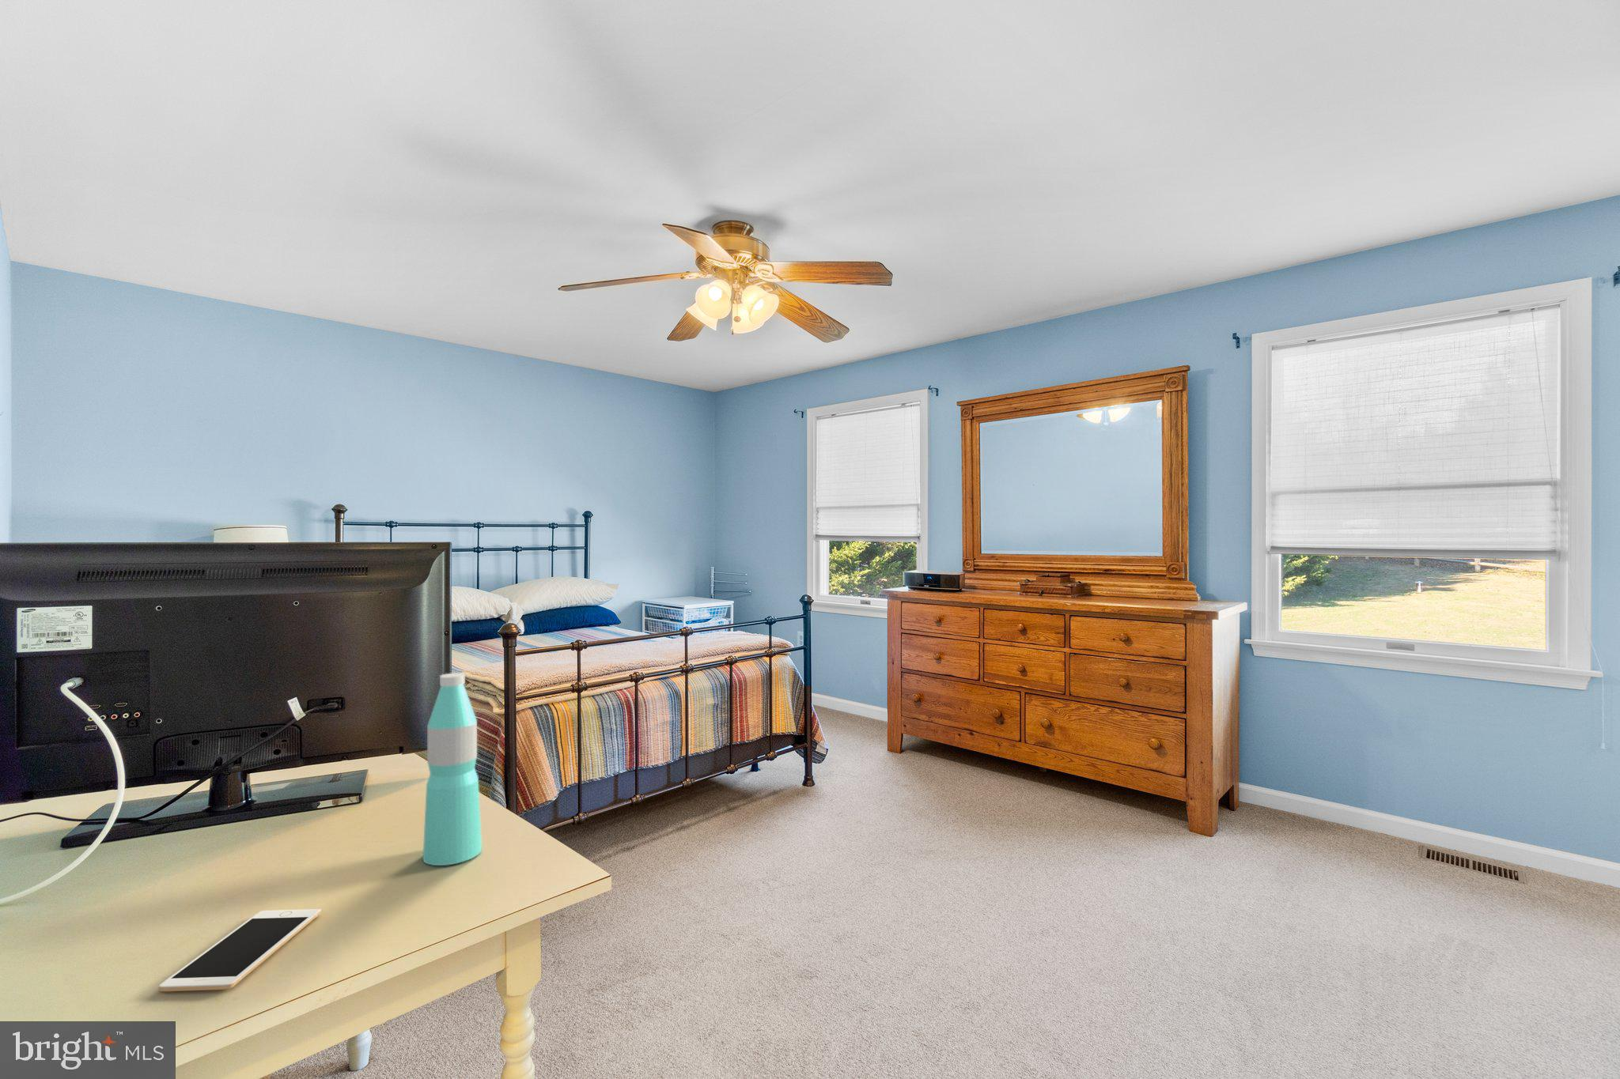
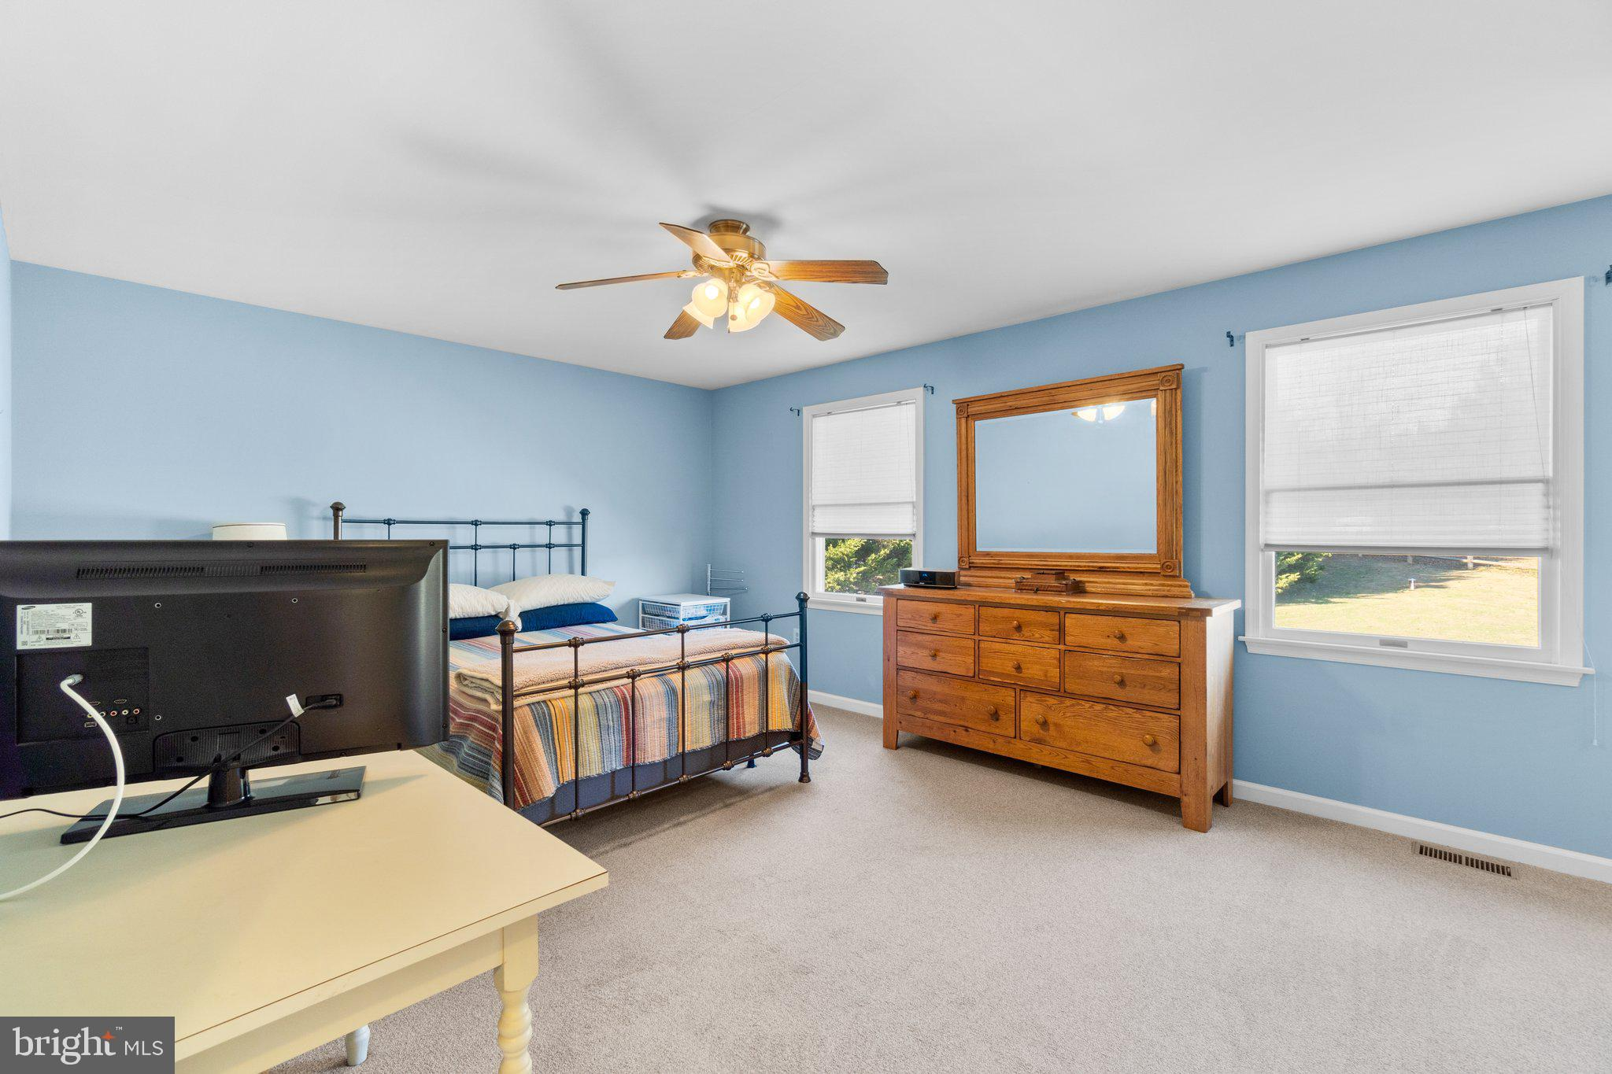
- water bottle (453, 763)
- cell phone (247, 947)
